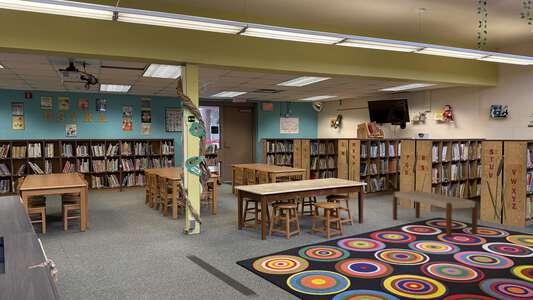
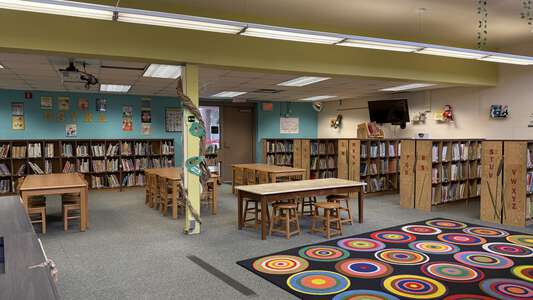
- bench (433, 205)
